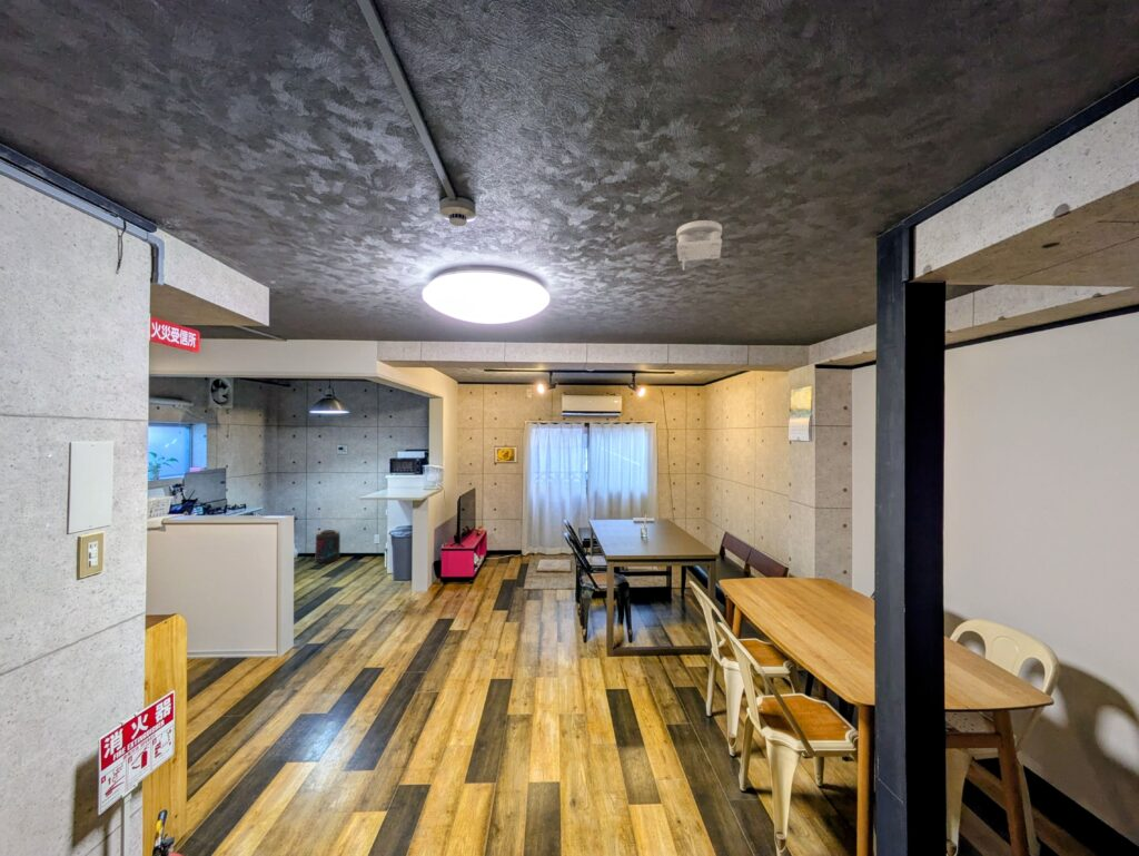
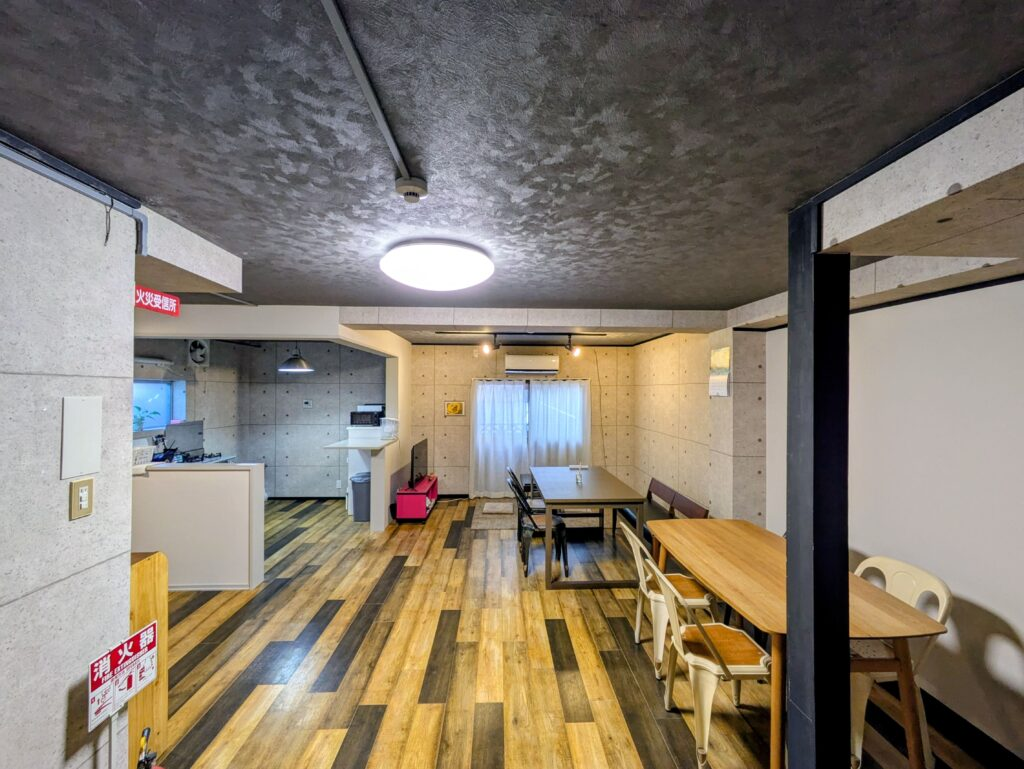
- smoke detector (699, 248)
- supplement container (327, 545)
